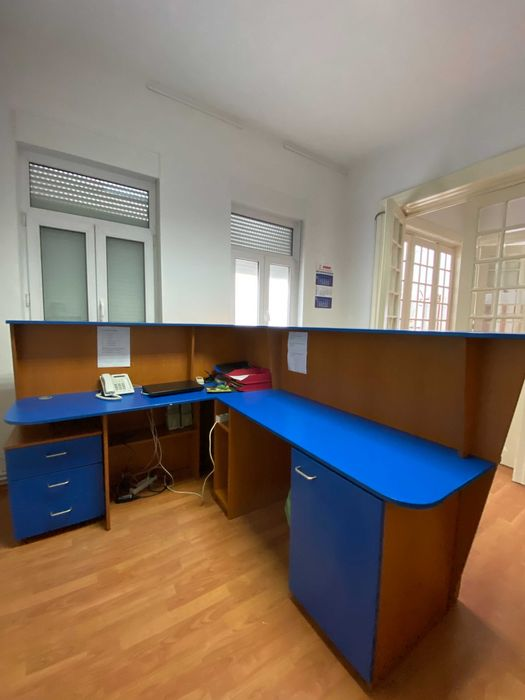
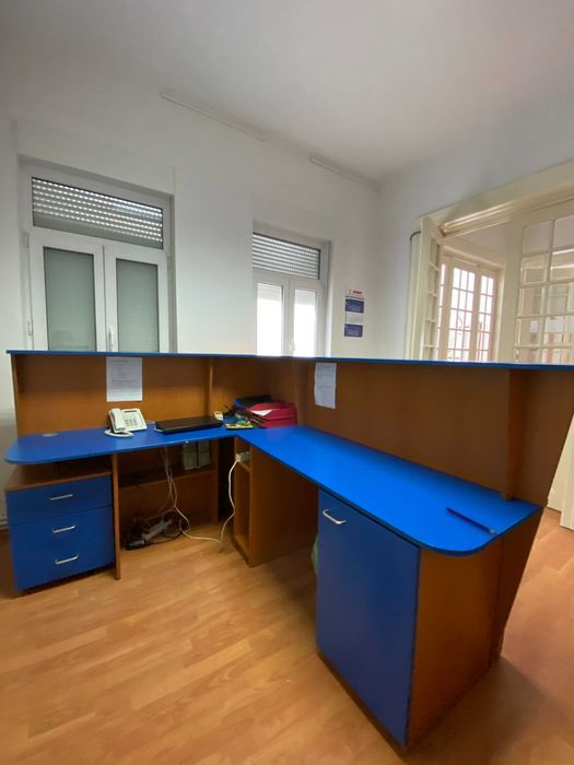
+ pen (469, 519)
